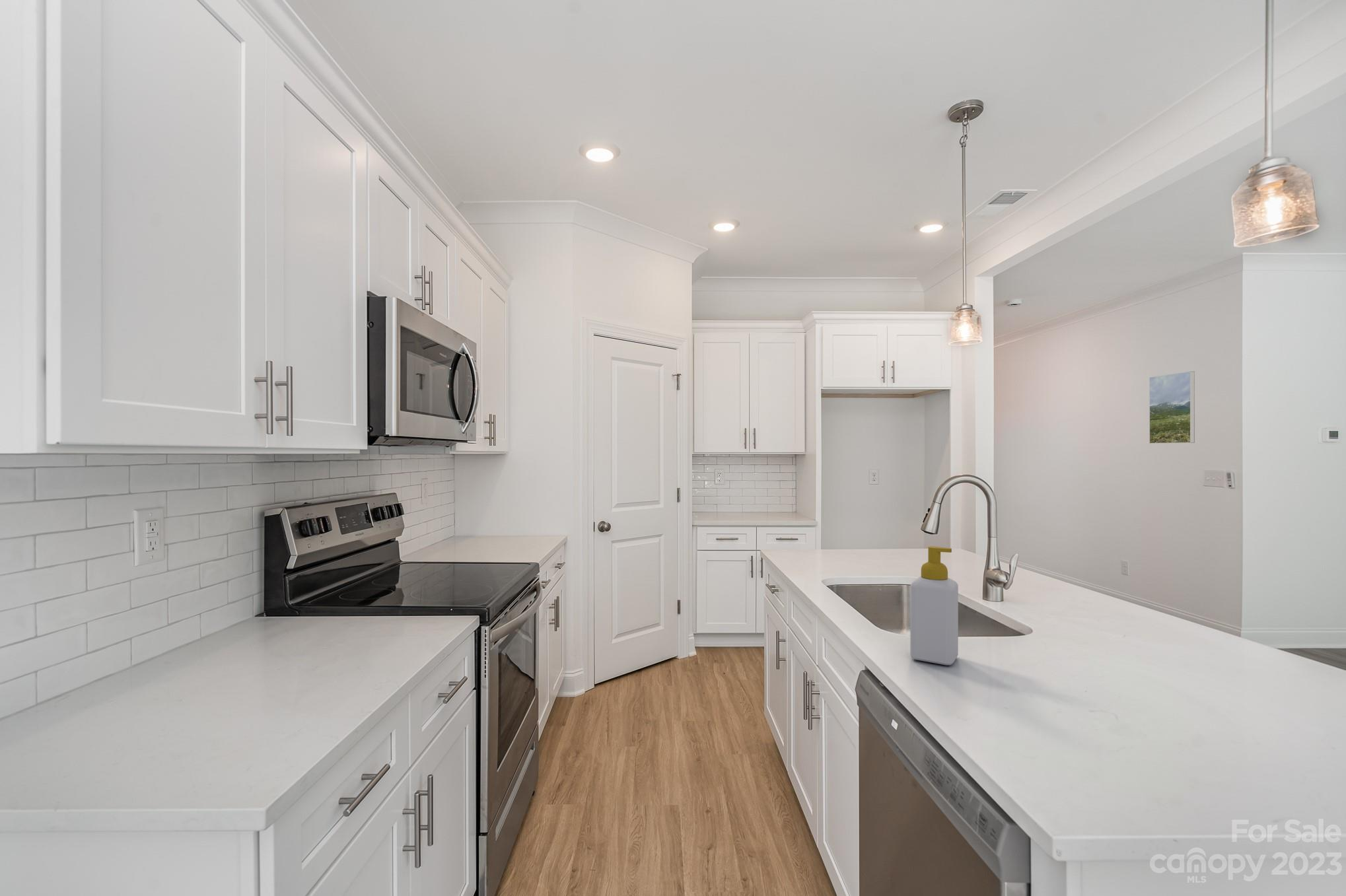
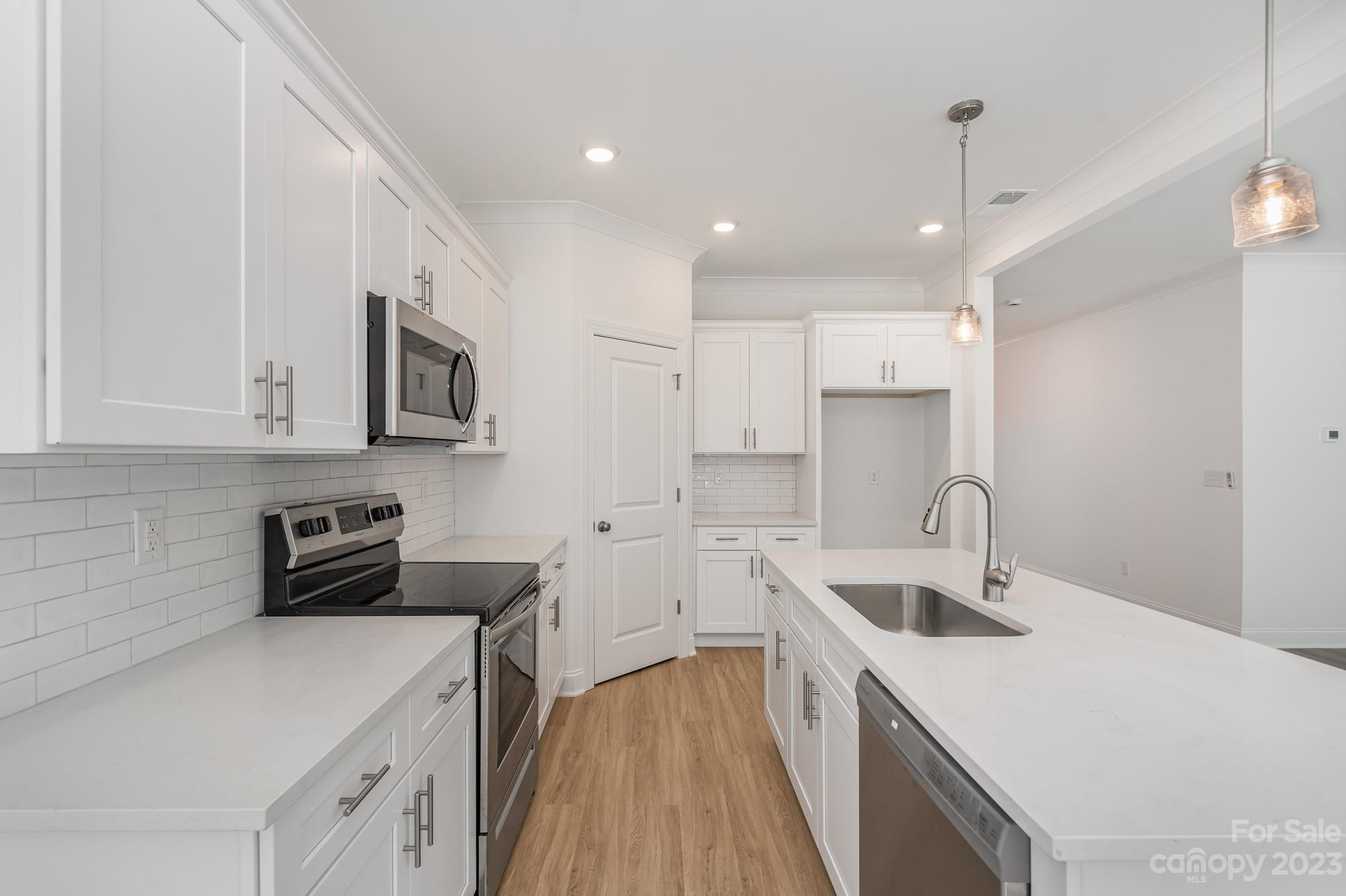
- soap bottle (934, 602)
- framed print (1171, 409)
